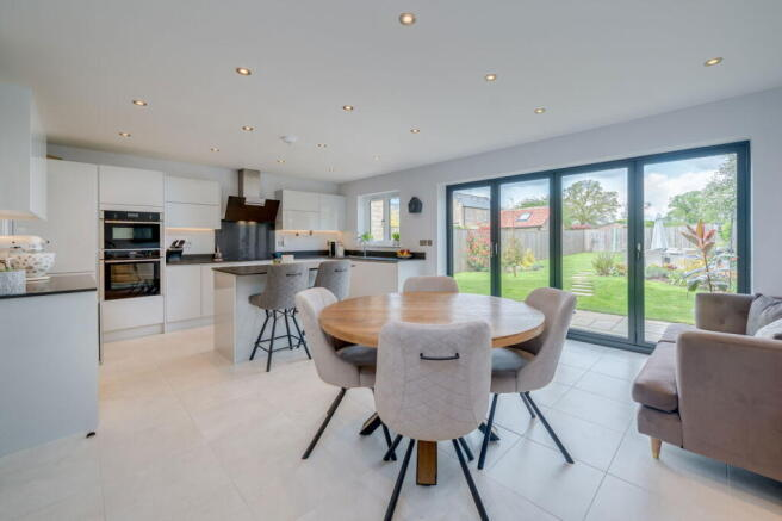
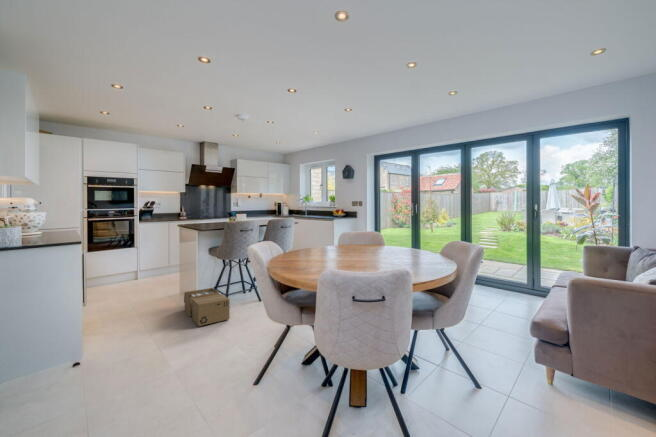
+ cardboard box (205, 304)
